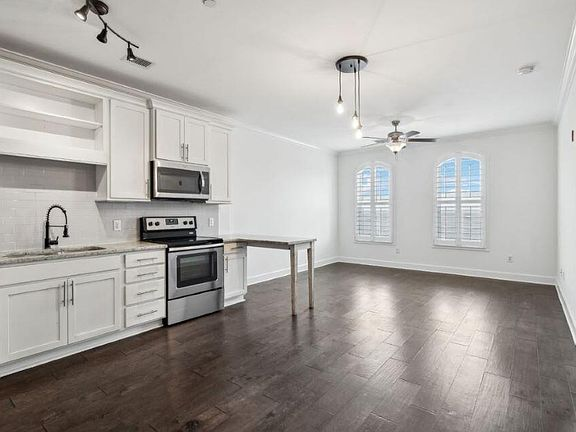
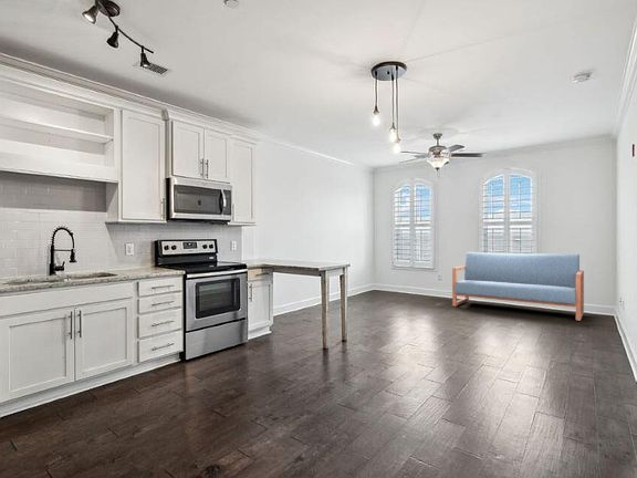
+ sofa (514, 281)
